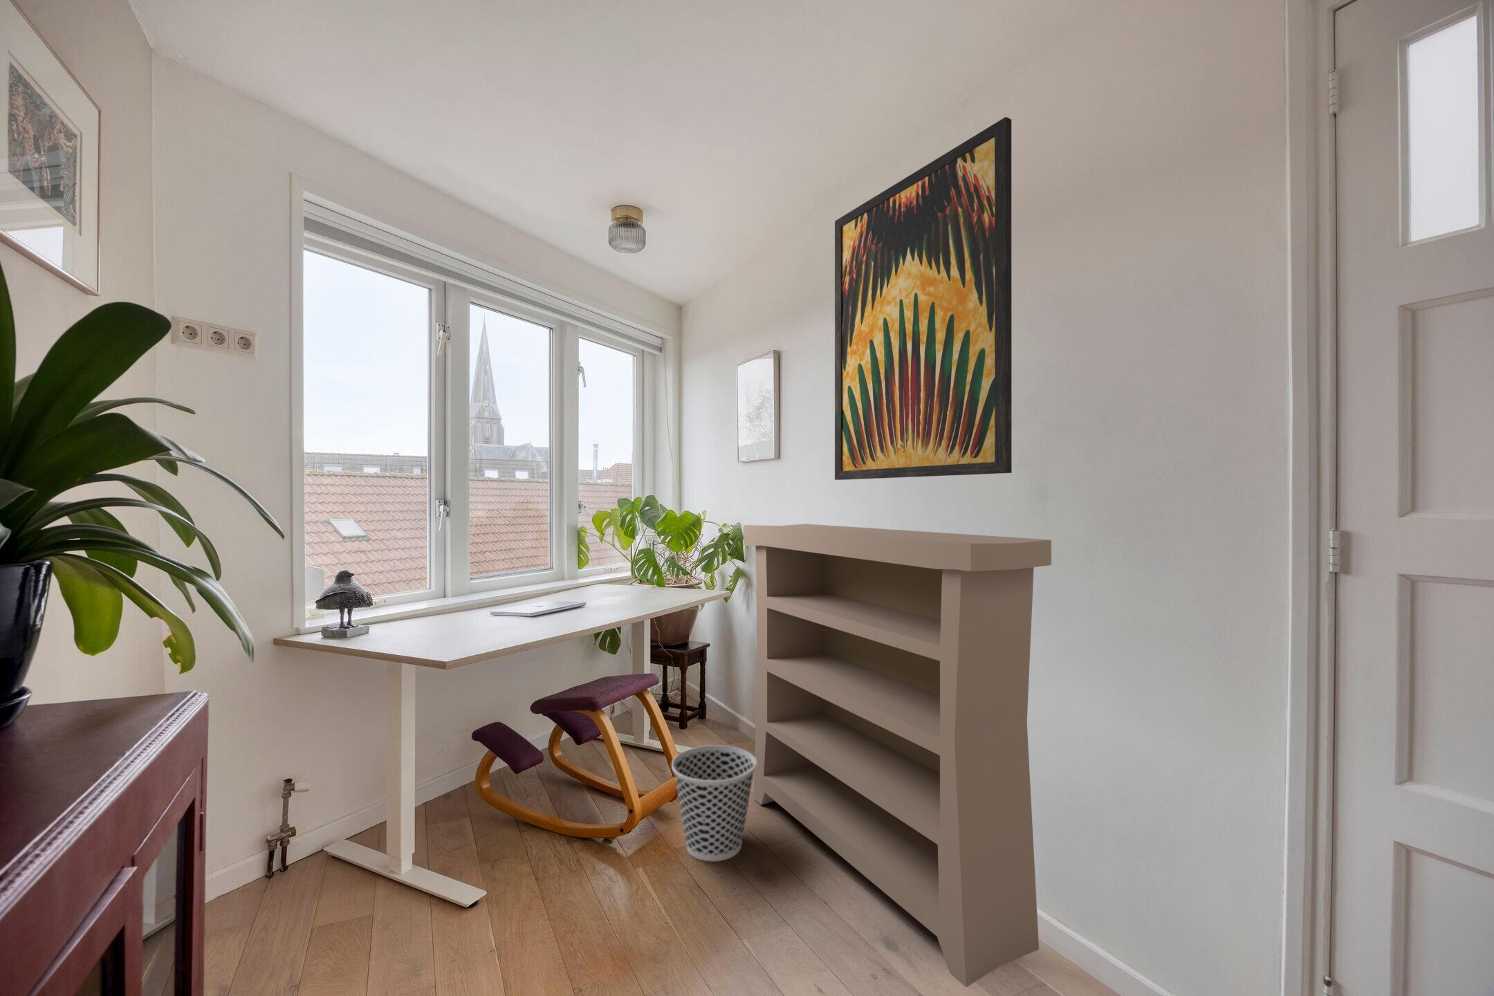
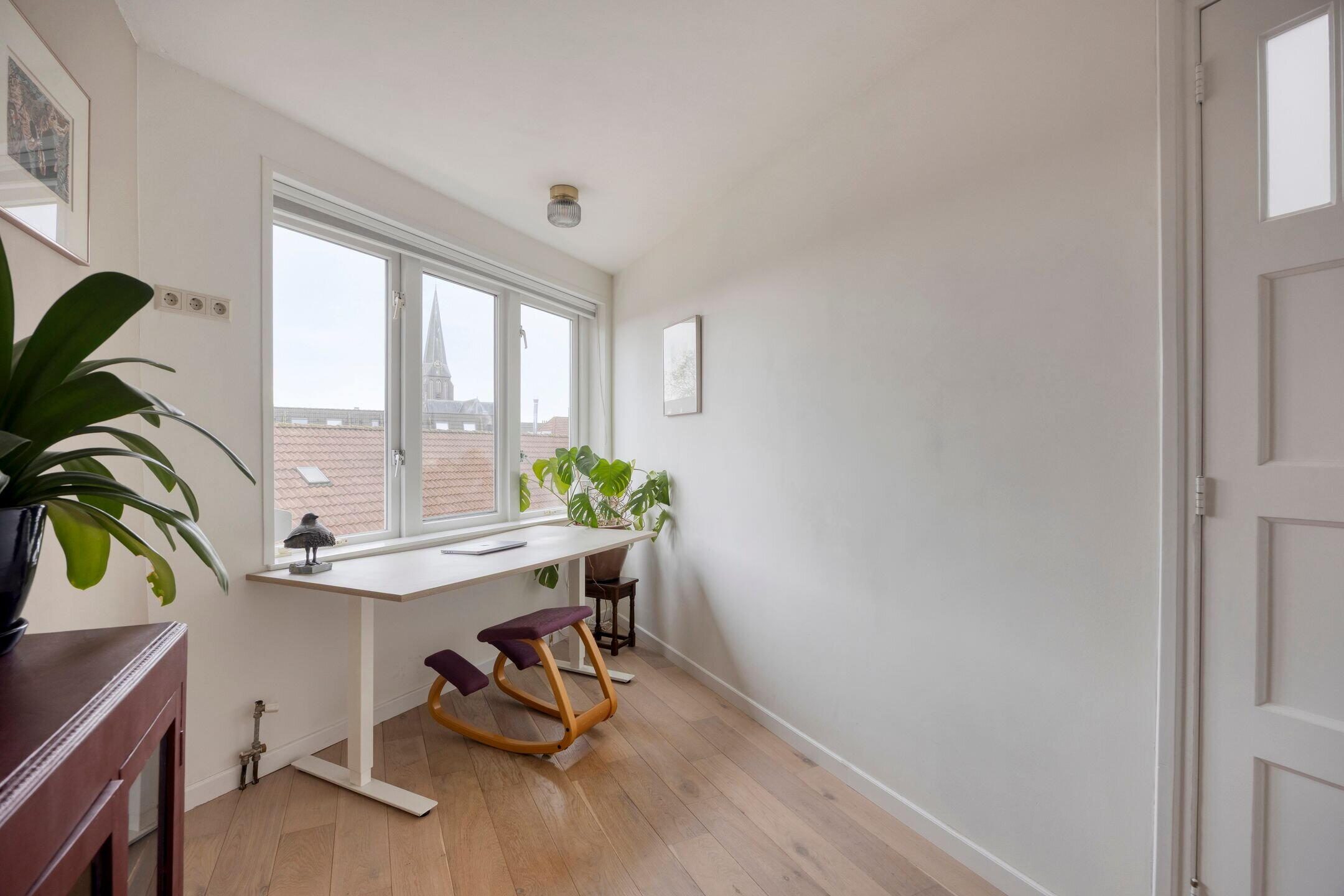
- bookshelf (866, 695)
- wall art (909, 327)
- wastebasket (714, 803)
